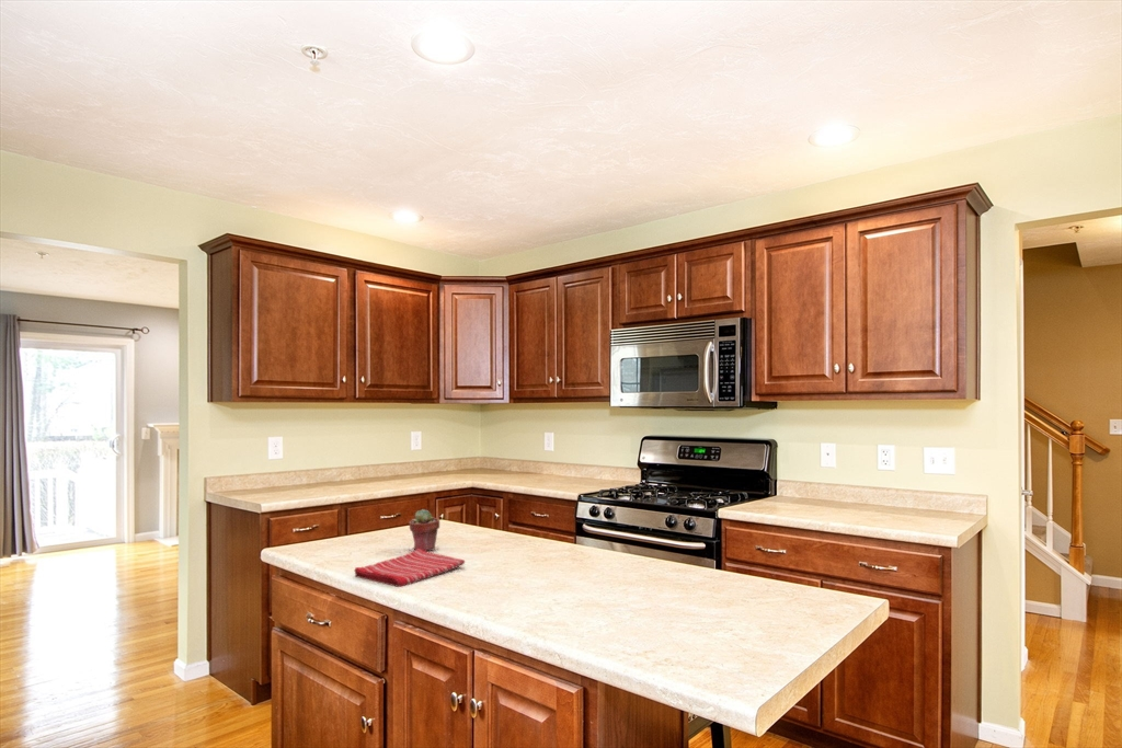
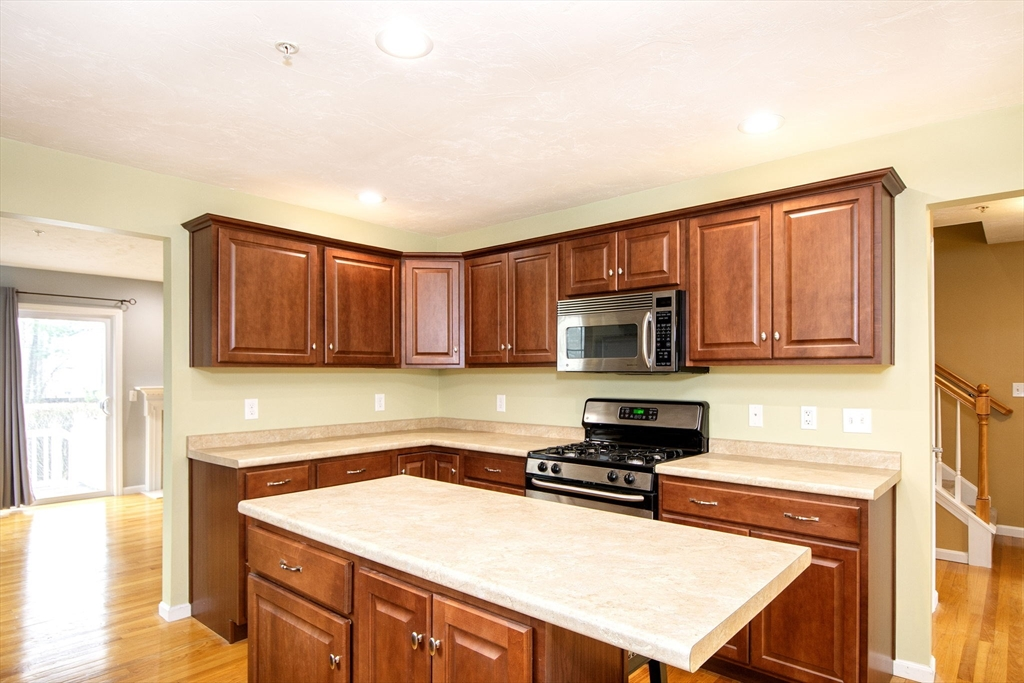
- dish towel (410, 566)
- potted succulent (424, 528)
